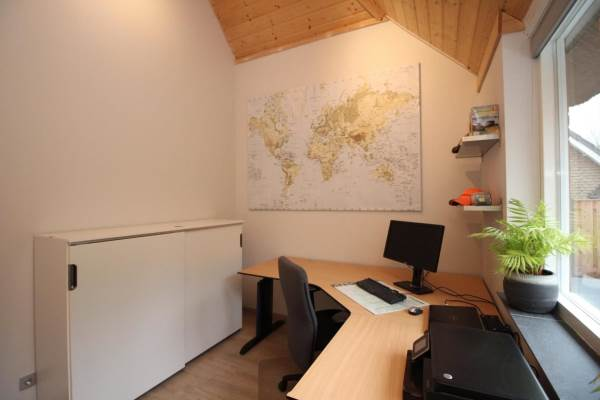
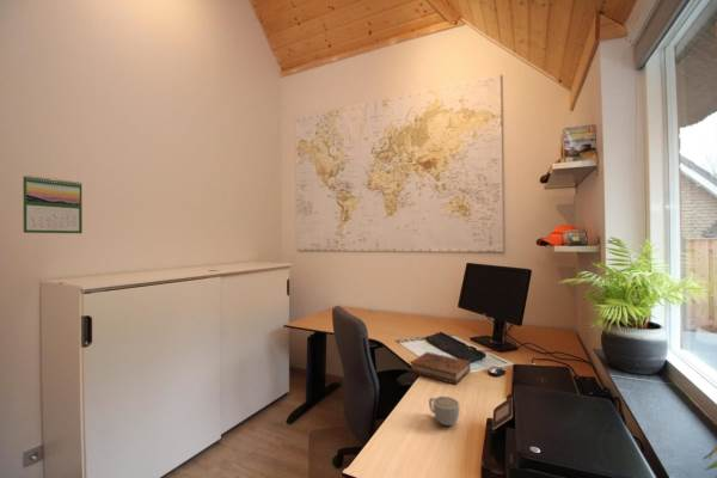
+ book (440, 366)
+ mug (442, 410)
+ calendar (54, 204)
